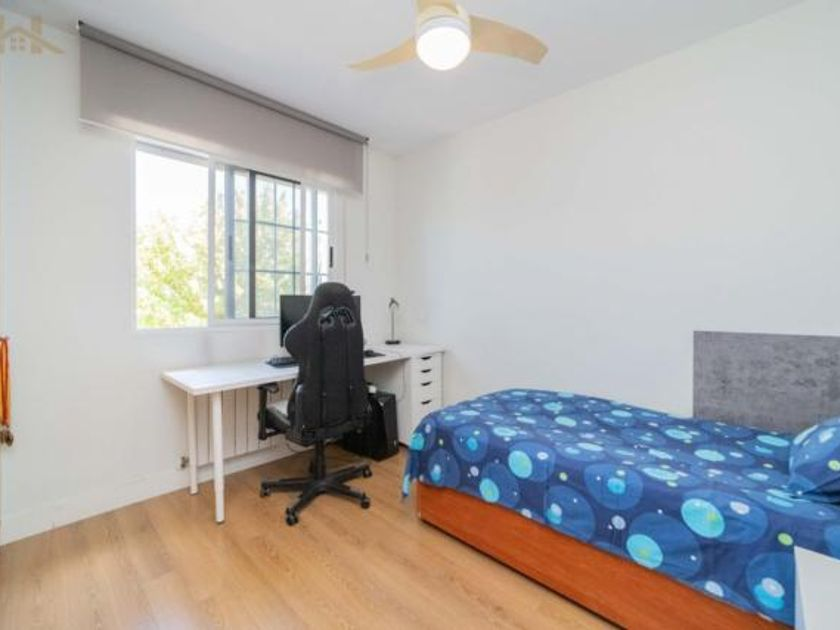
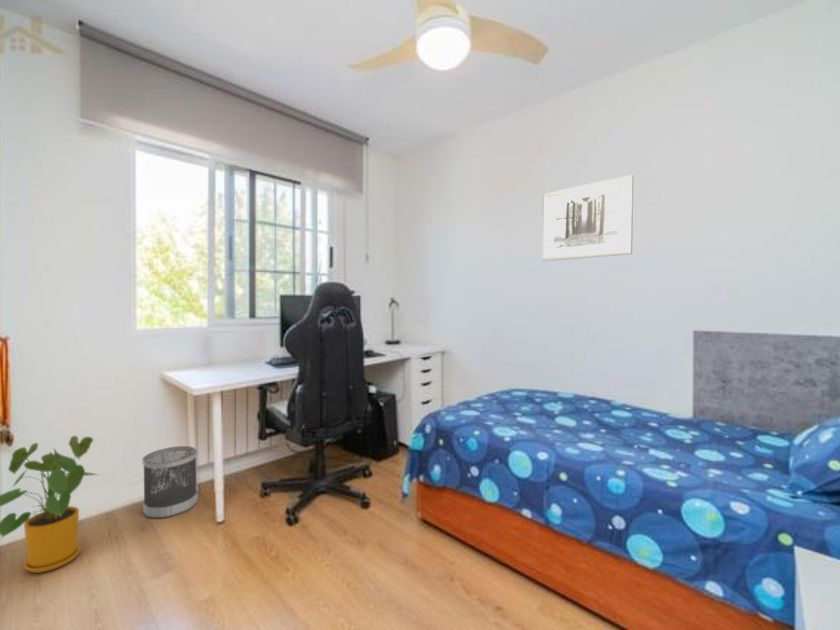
+ wall art (584, 221)
+ wastebasket (170, 480)
+ house plant (47, 505)
